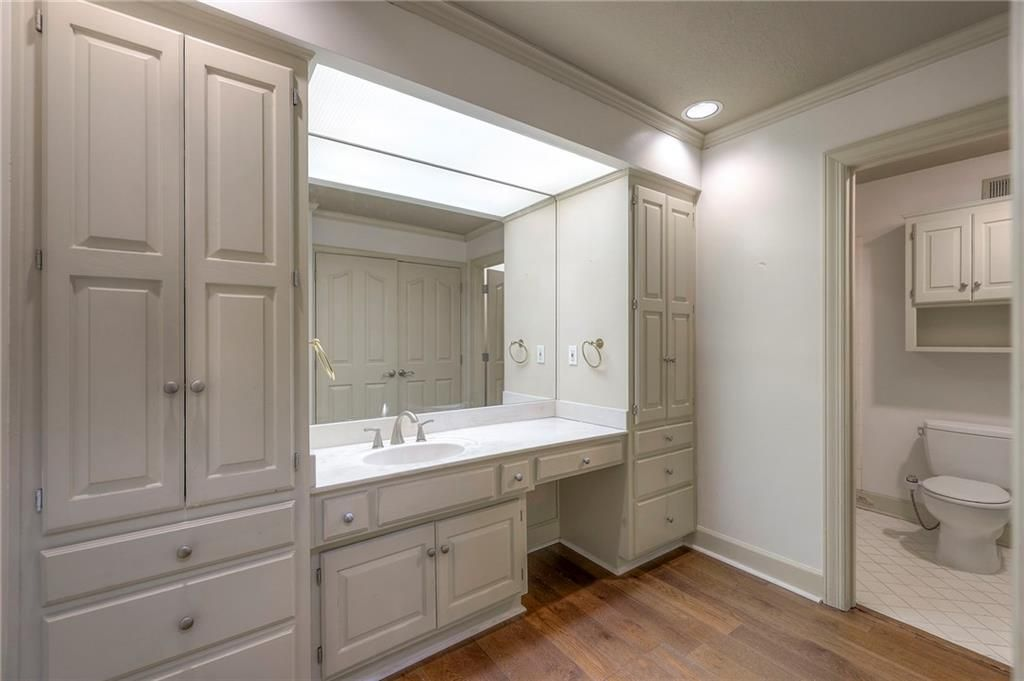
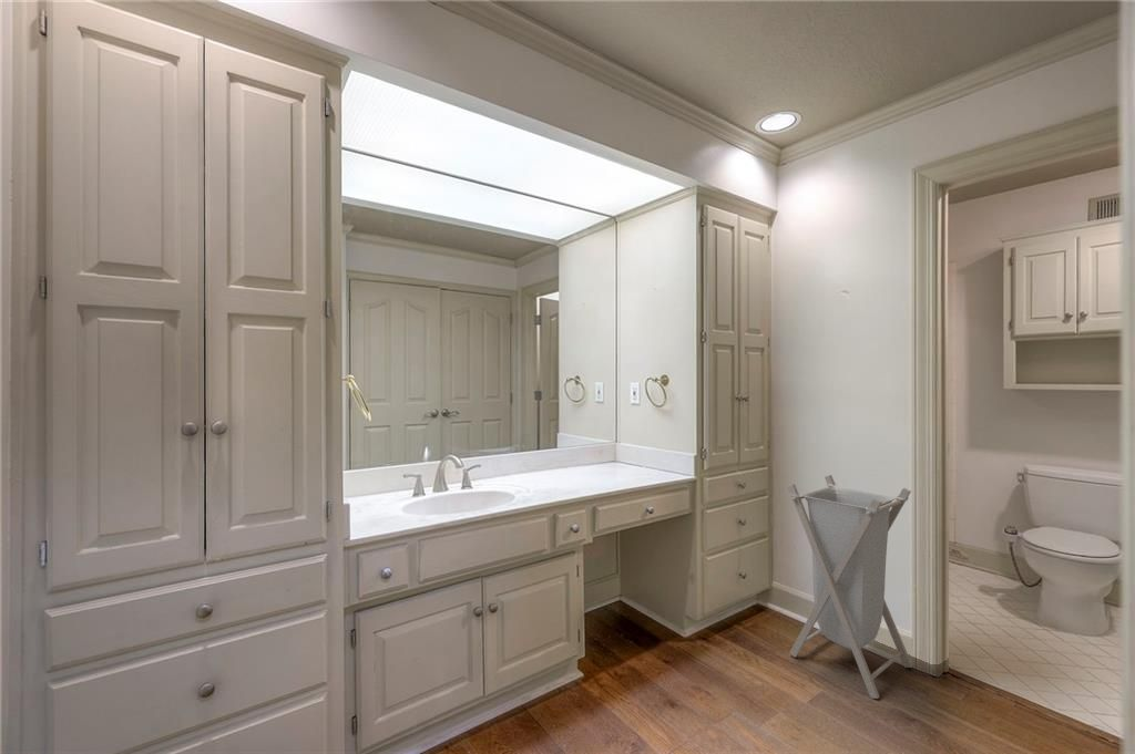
+ laundry hamper (848, 574)
